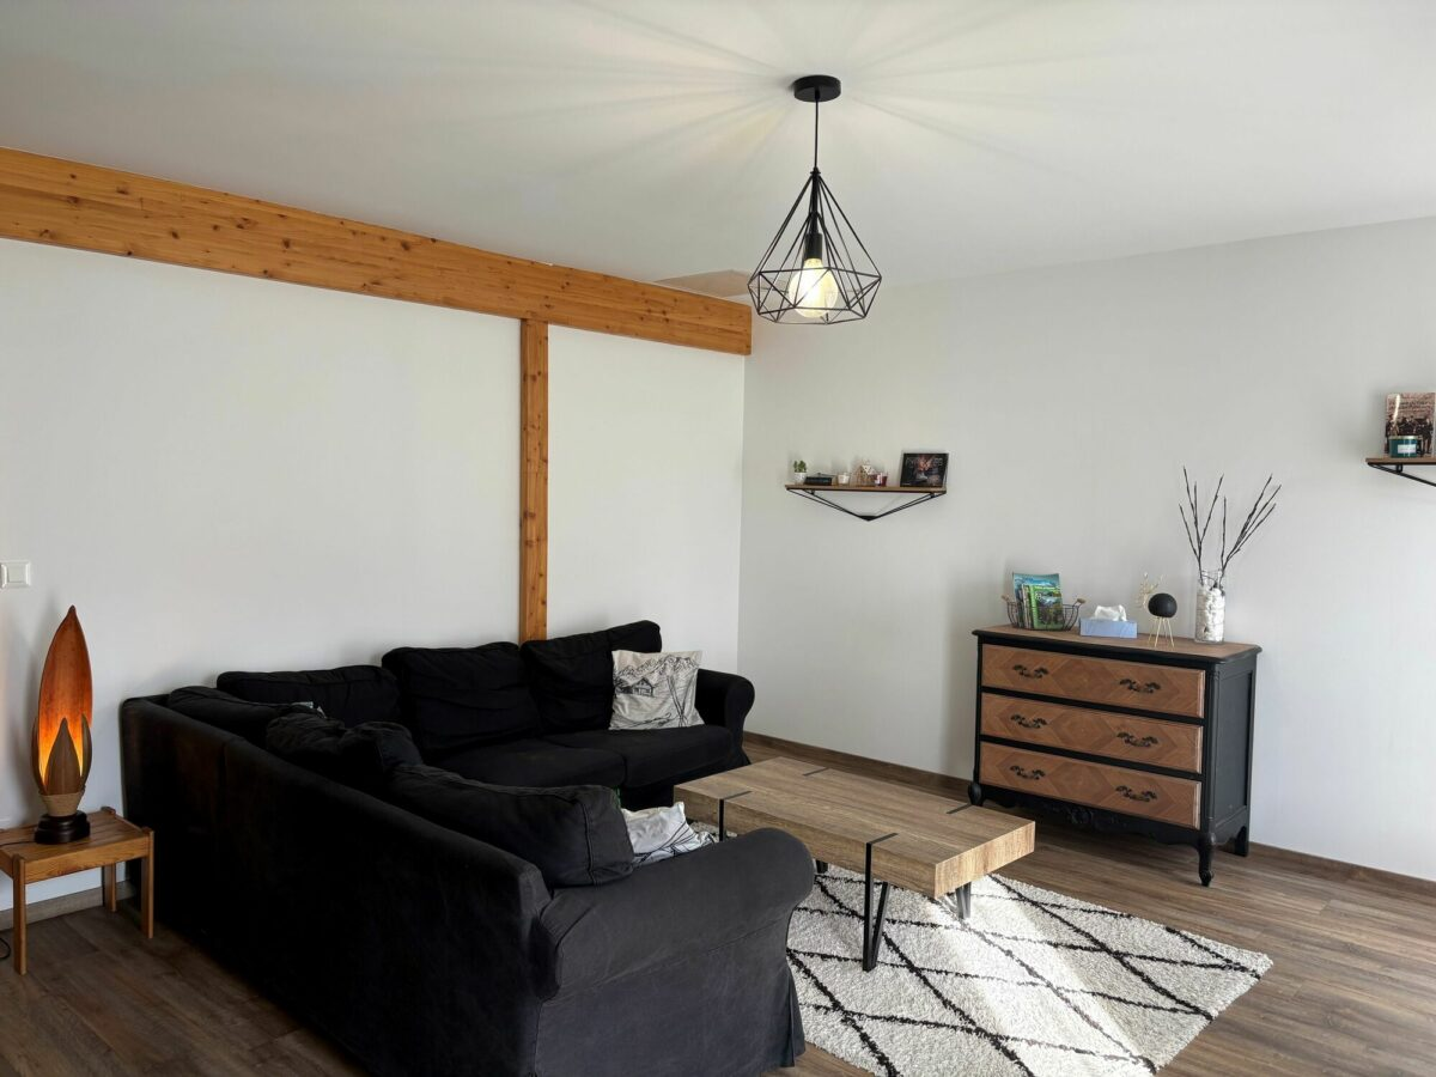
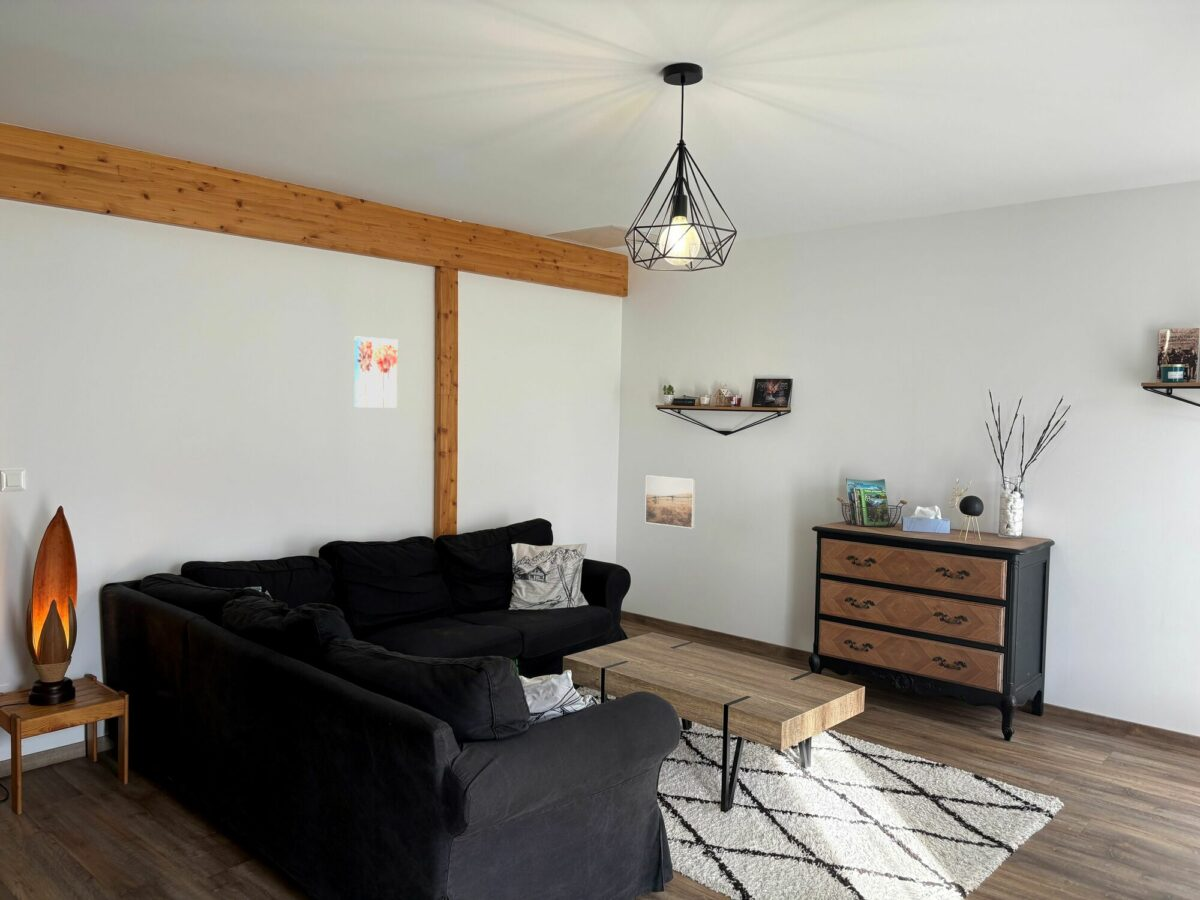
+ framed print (670, 501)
+ wall art (376, 373)
